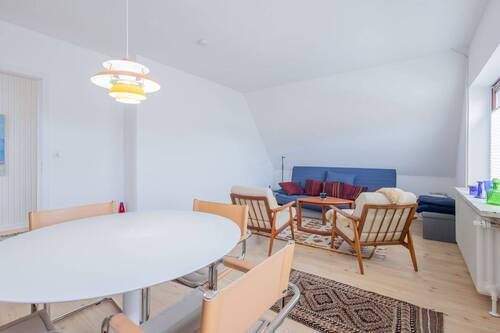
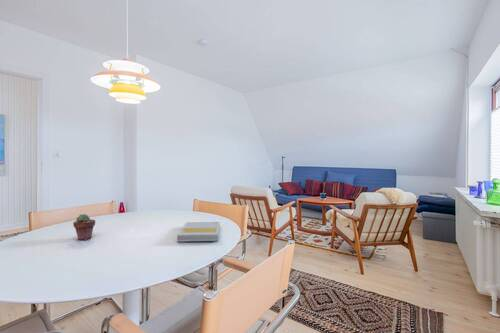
+ potted succulent (84, 226)
+ book (200, 230)
